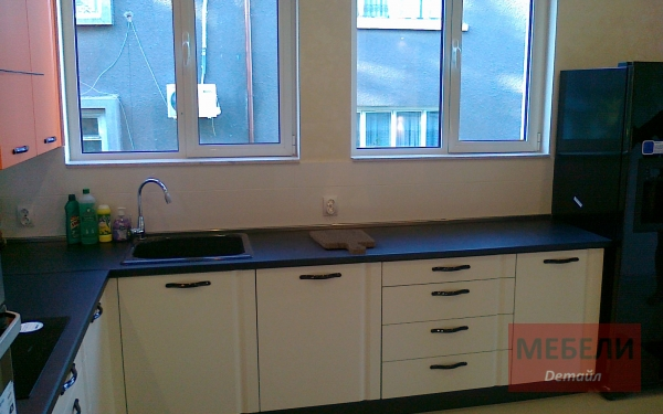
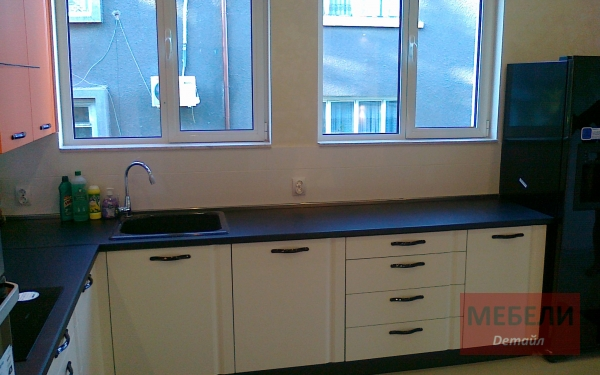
- cutting board (344, 240)
